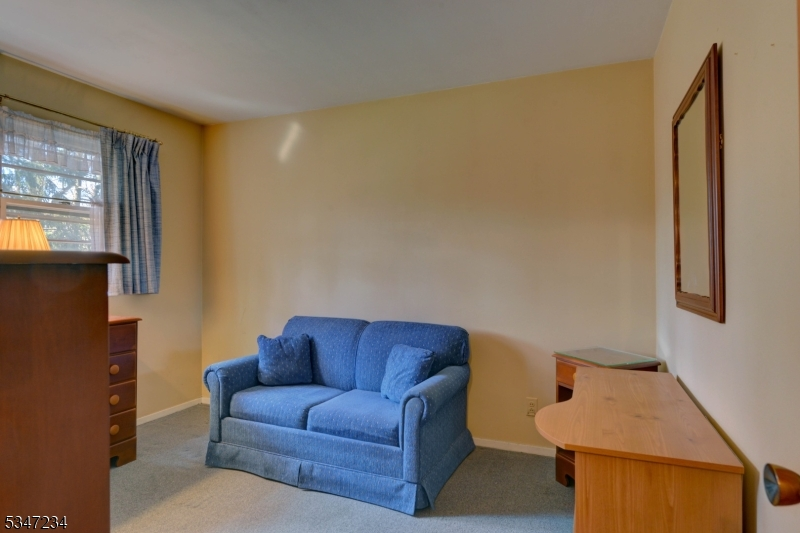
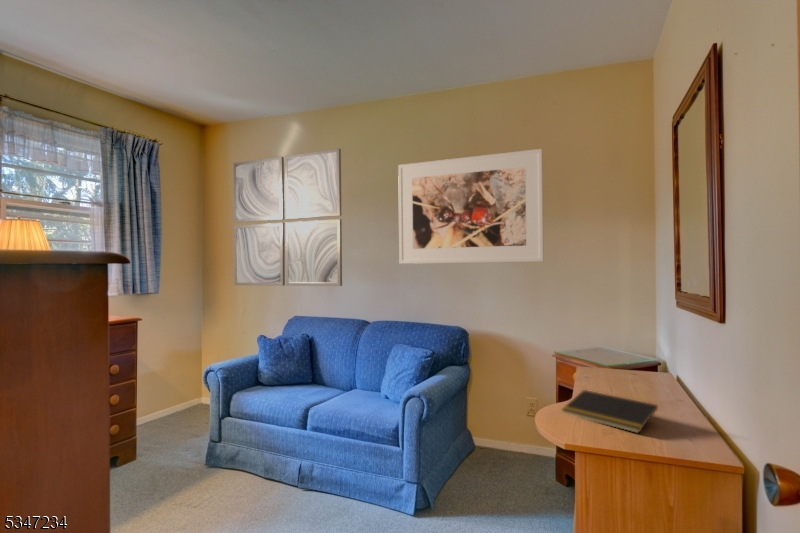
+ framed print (466, 210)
+ wall art (283, 219)
+ notepad (608, 409)
